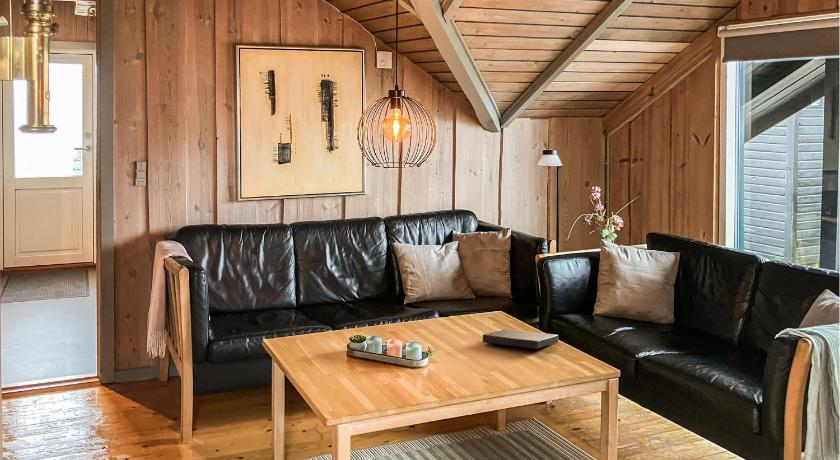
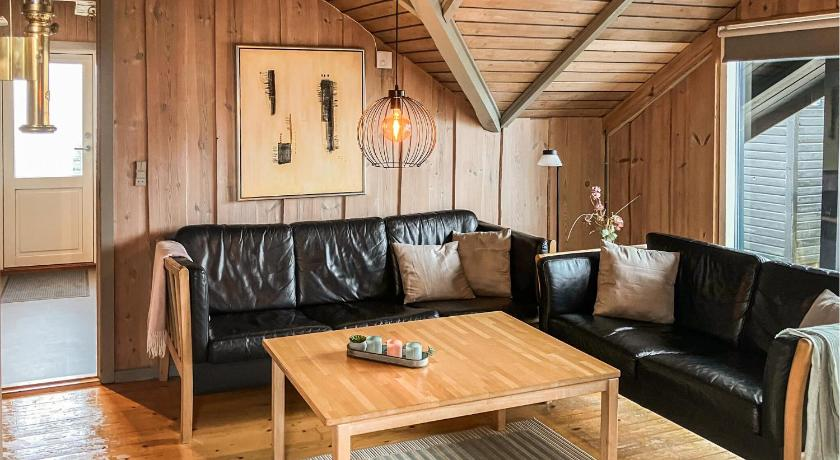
- book (520, 338)
